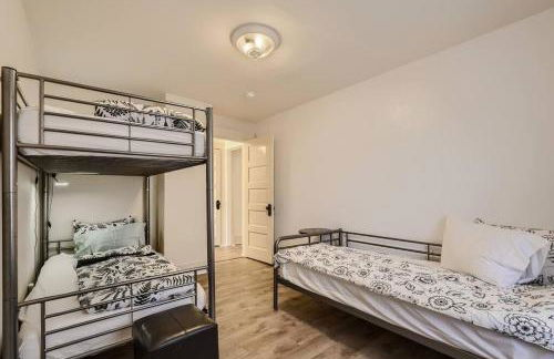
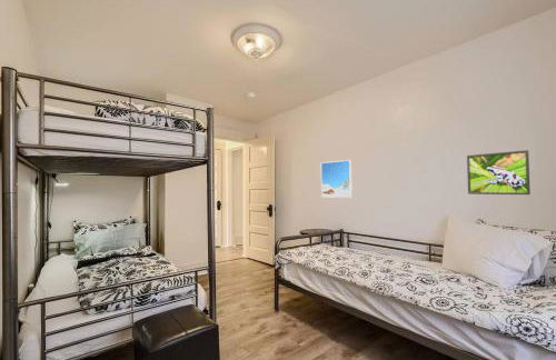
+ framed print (335, 179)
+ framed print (496, 173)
